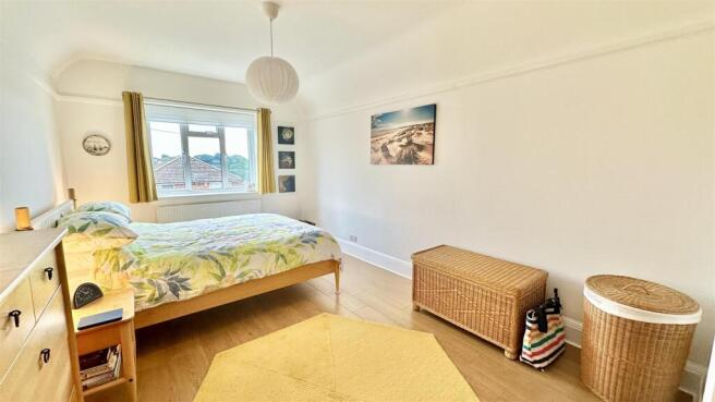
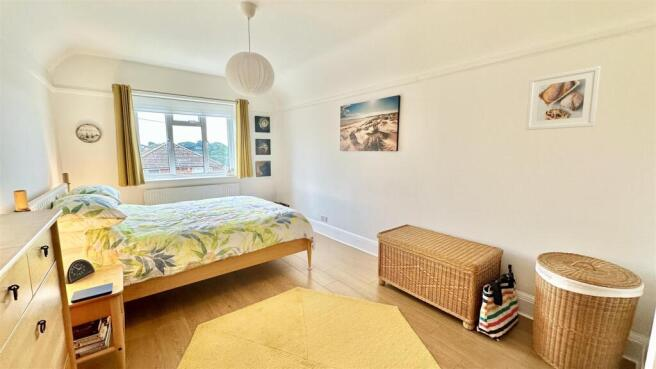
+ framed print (560, 100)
